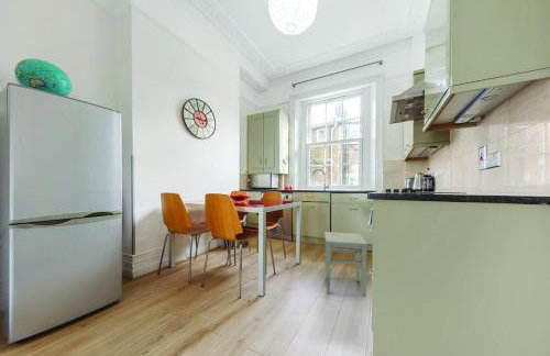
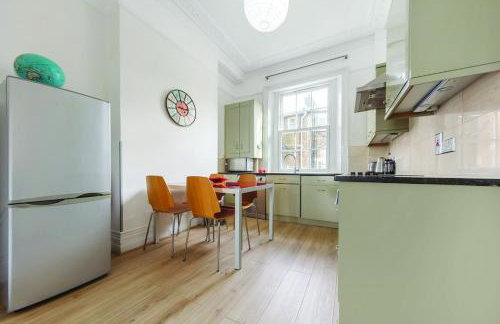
- stool (343, 262)
